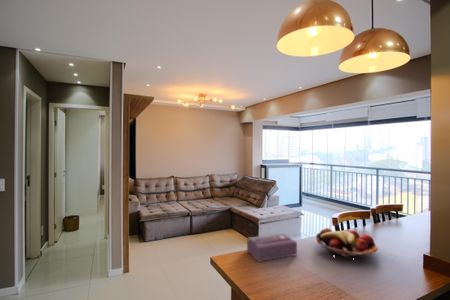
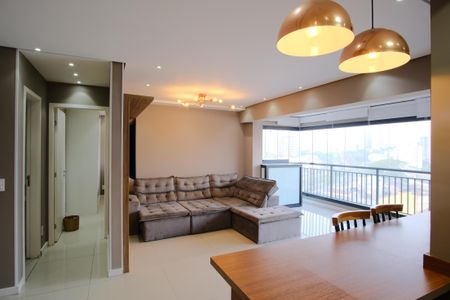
- tissue box (271, 246)
- fruit basket (345, 241)
